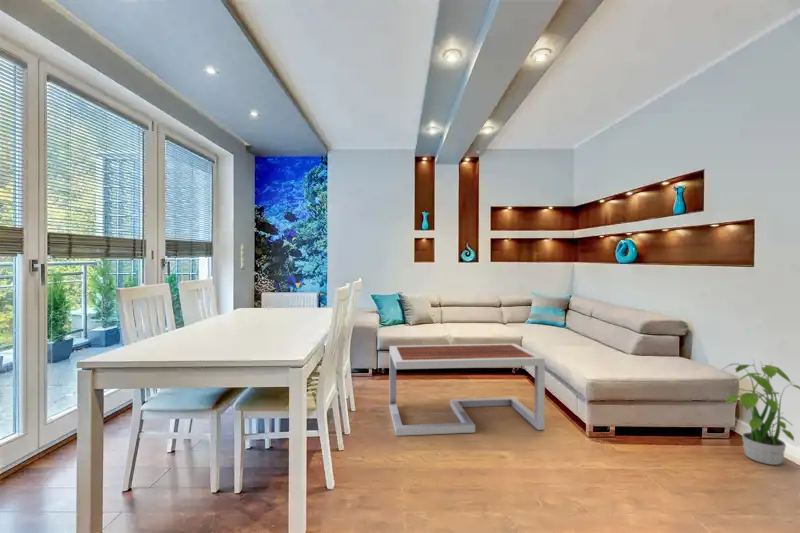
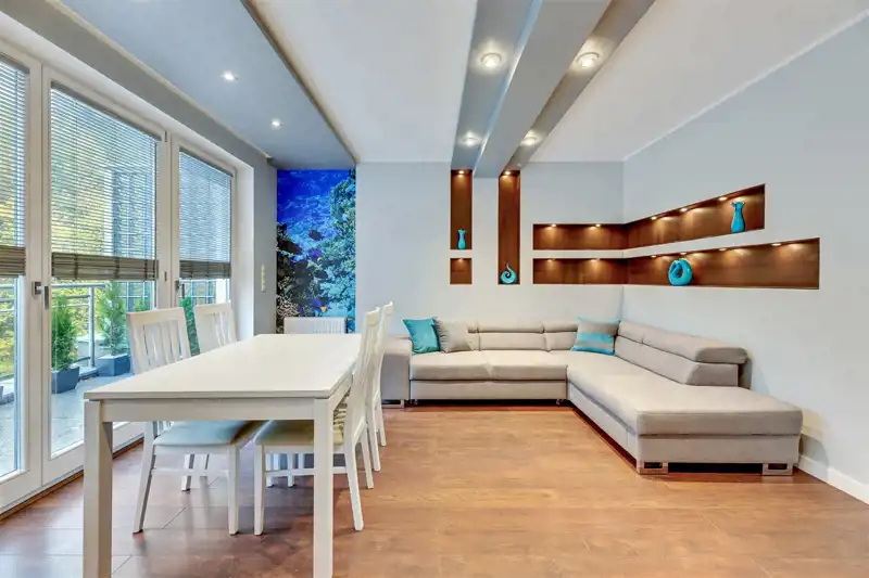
- coffee table (461, 399)
- potted plant (755, 408)
